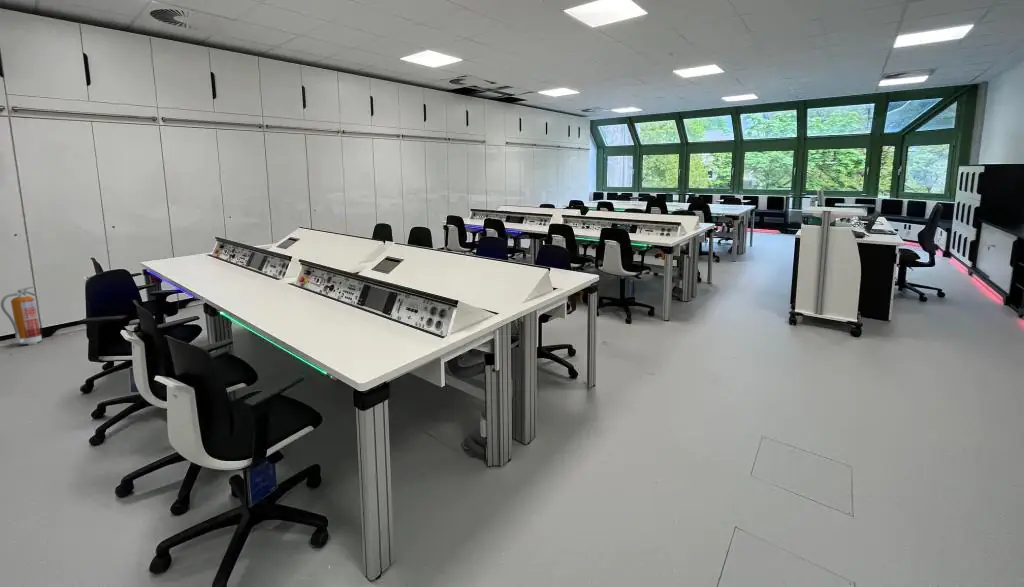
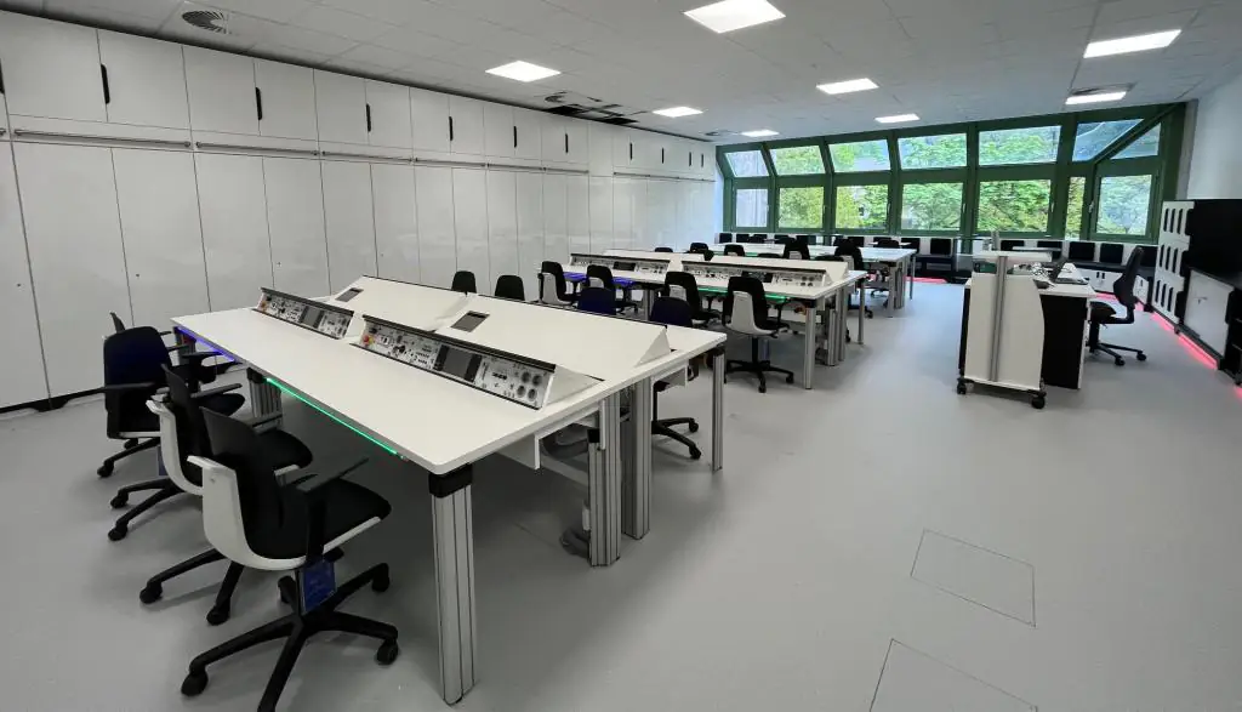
- fire extinguisher (21, 316)
